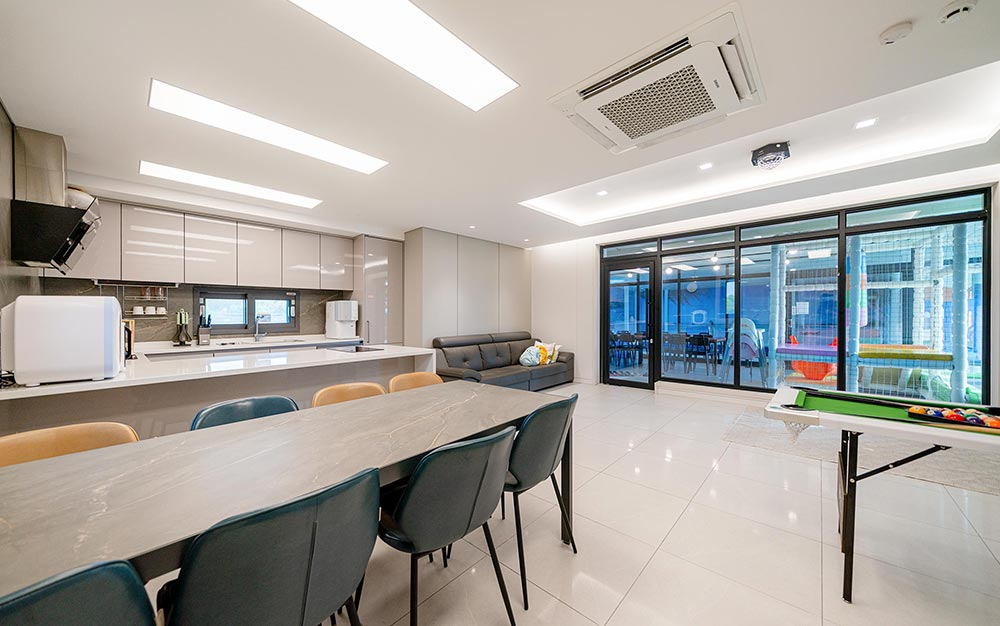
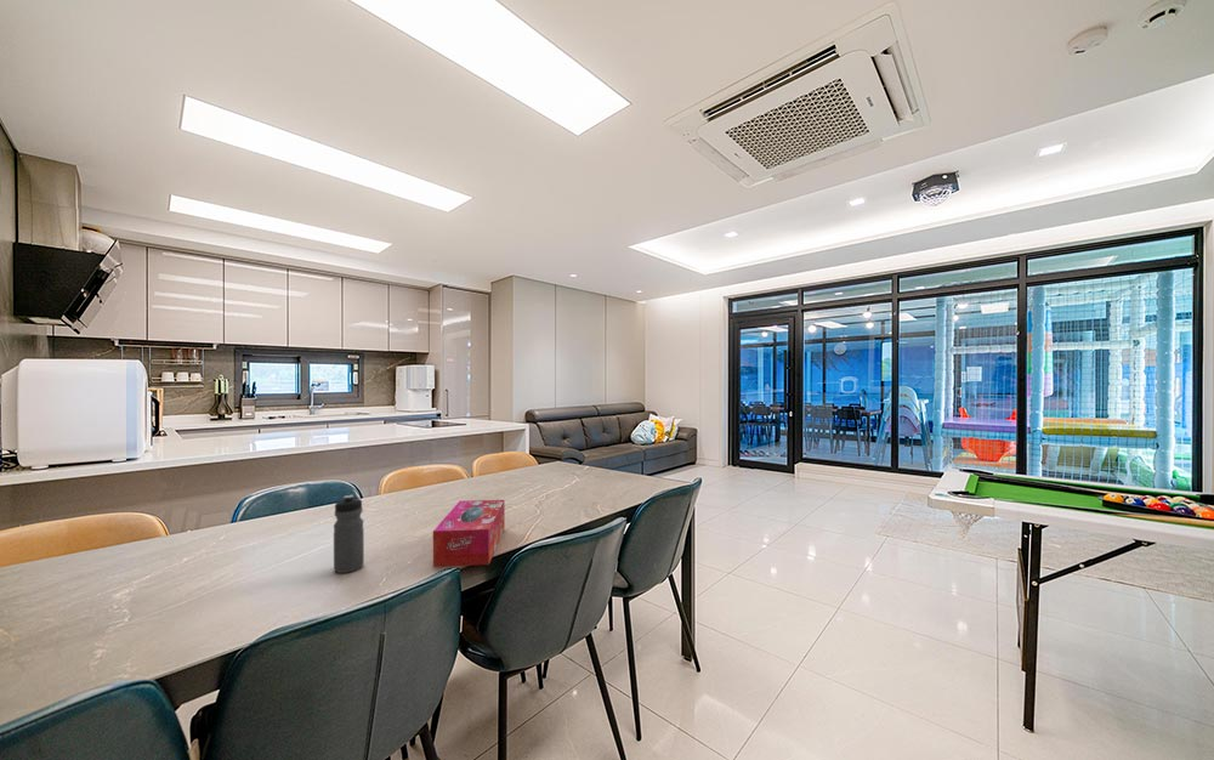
+ tissue box (472, 529)
+ water bottle (348, 531)
